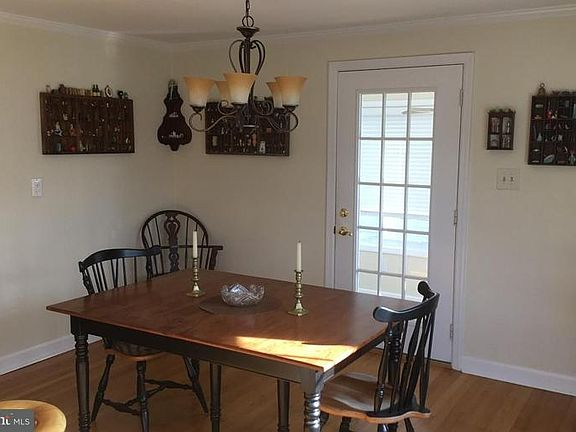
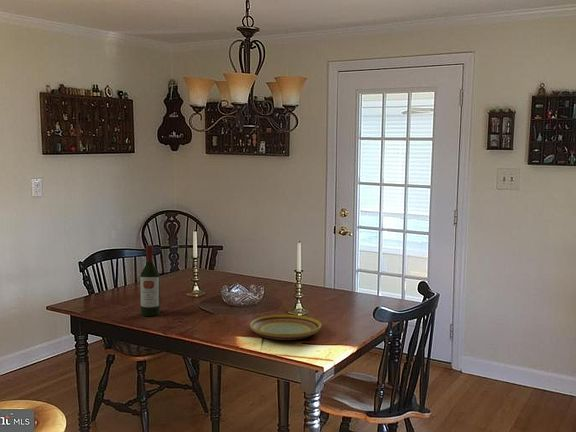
+ wine bottle (150, 279)
+ plate (285, 328)
